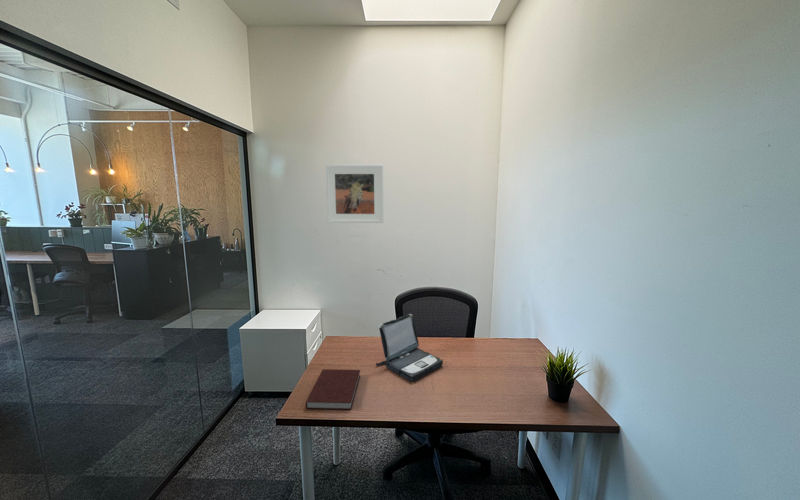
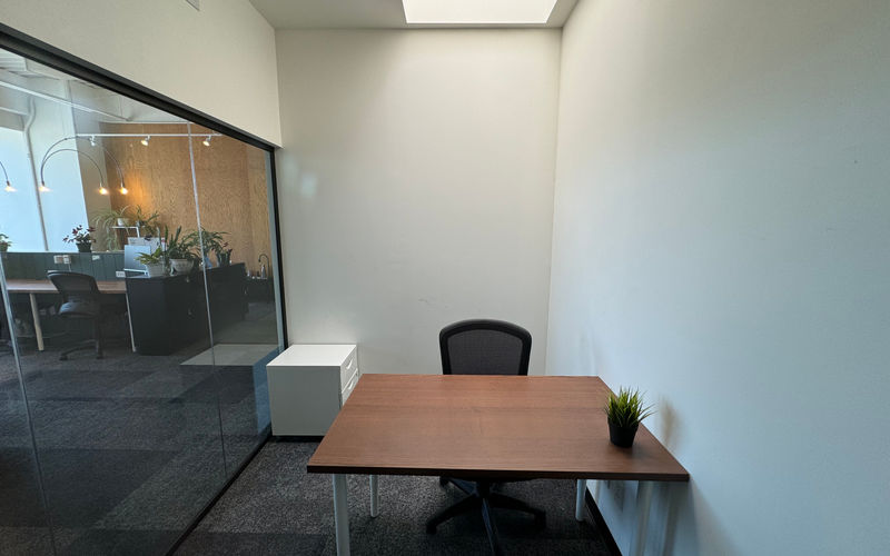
- laptop (409, 344)
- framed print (354, 194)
- notebook (335, 387)
